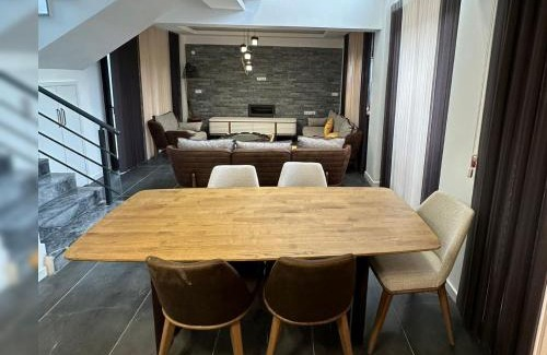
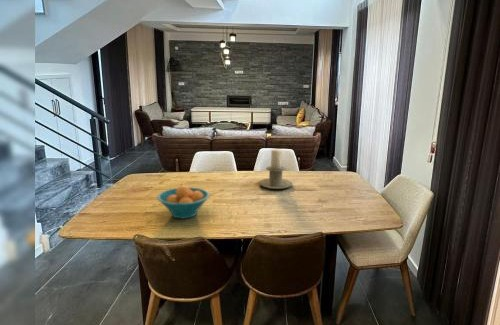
+ candle holder (276, 167)
+ fruit bowl (183, 200)
